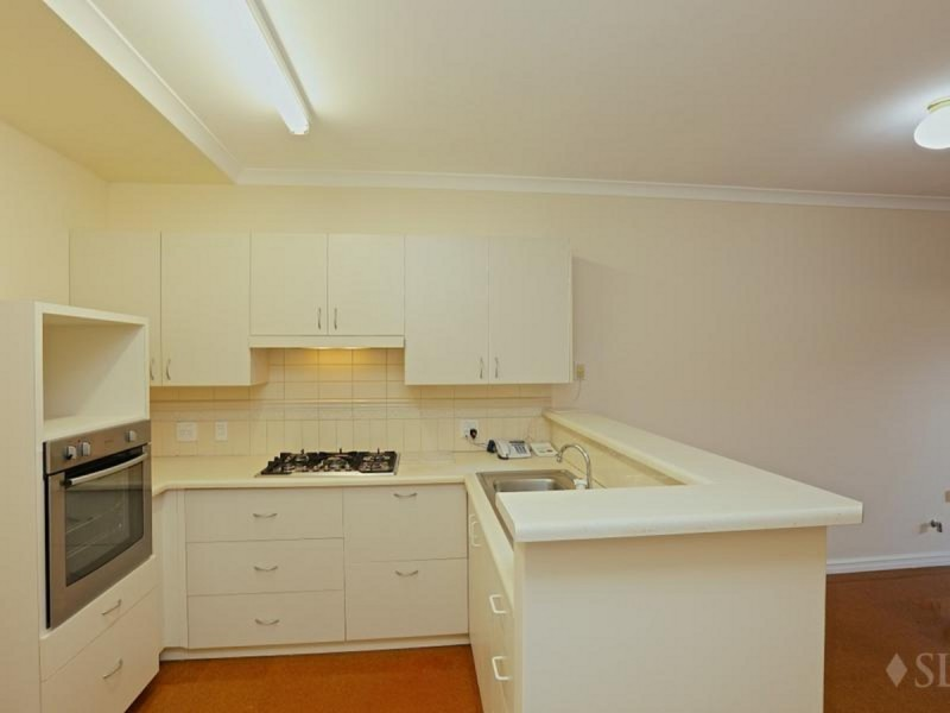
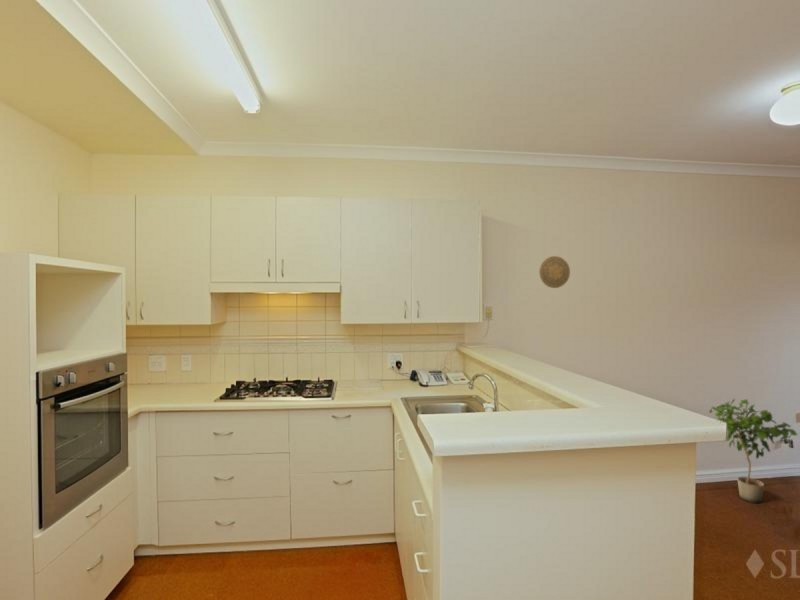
+ decorative plate (555, 272)
+ potted plant (746, 451)
